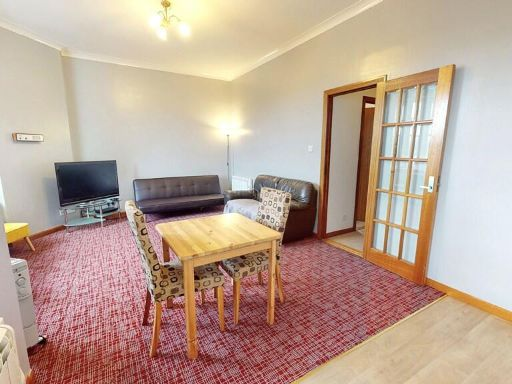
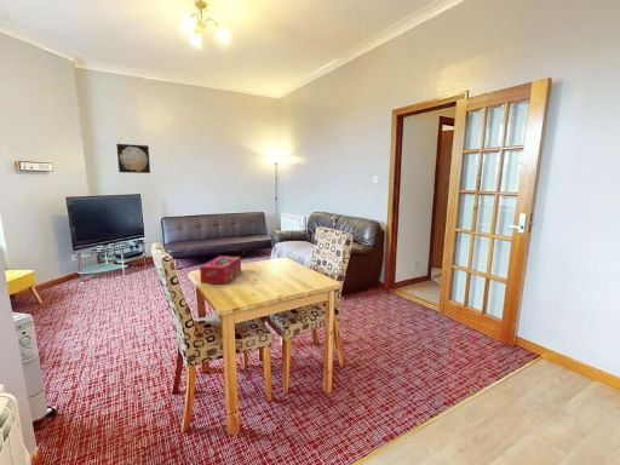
+ tissue box (222, 269)
+ wall art (133, 159)
